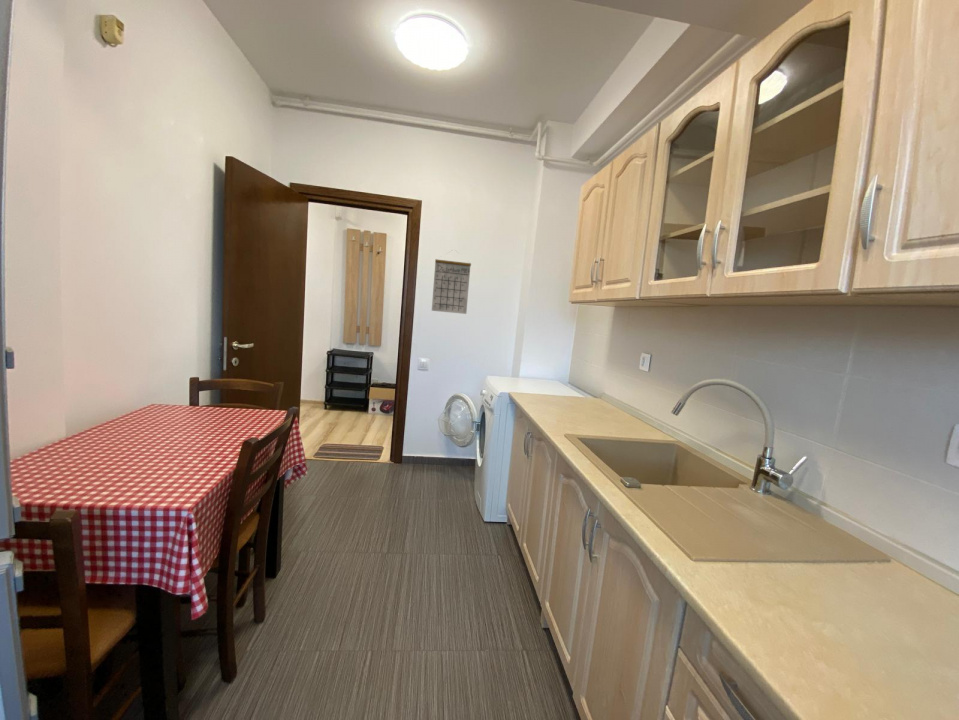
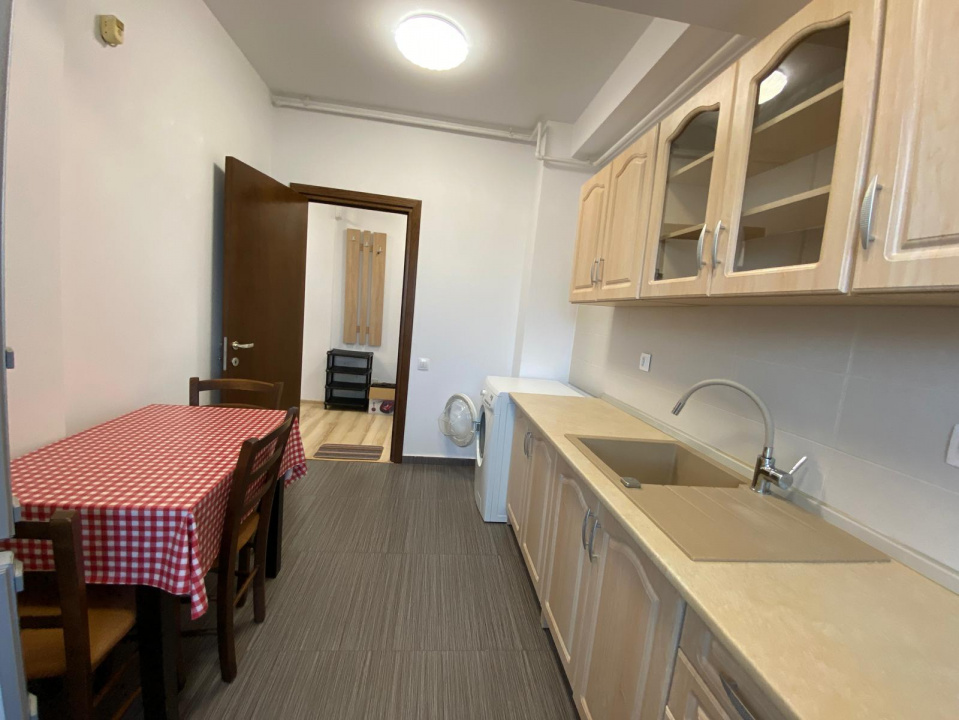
- calendar (451, 280)
